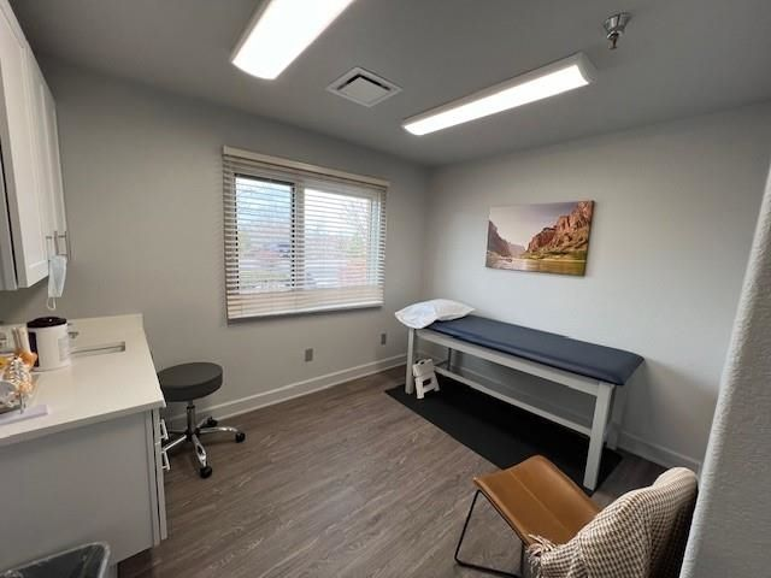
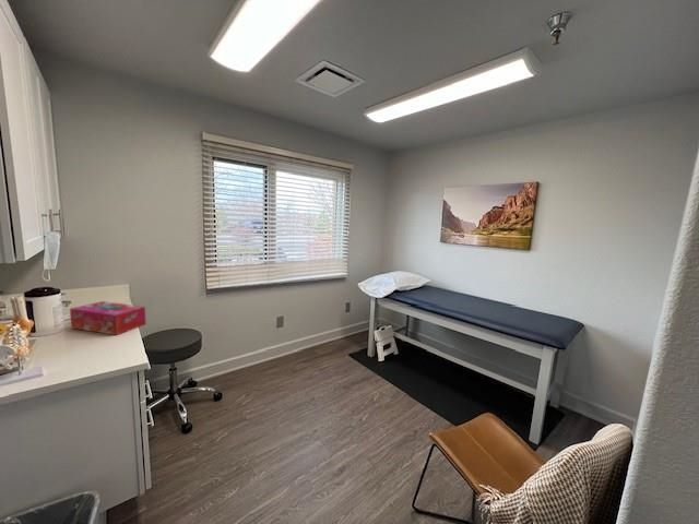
+ tissue box (108, 317)
